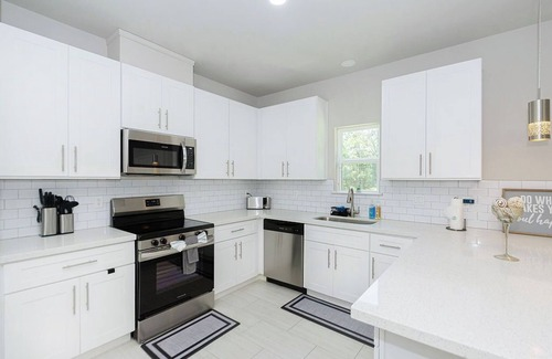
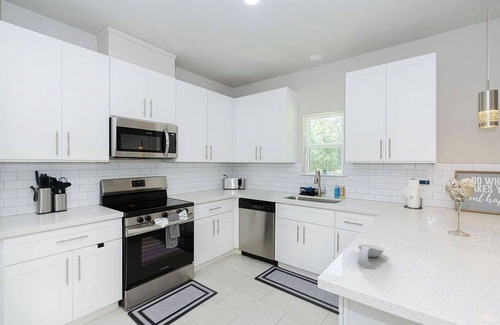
+ spoon rest (368, 251)
